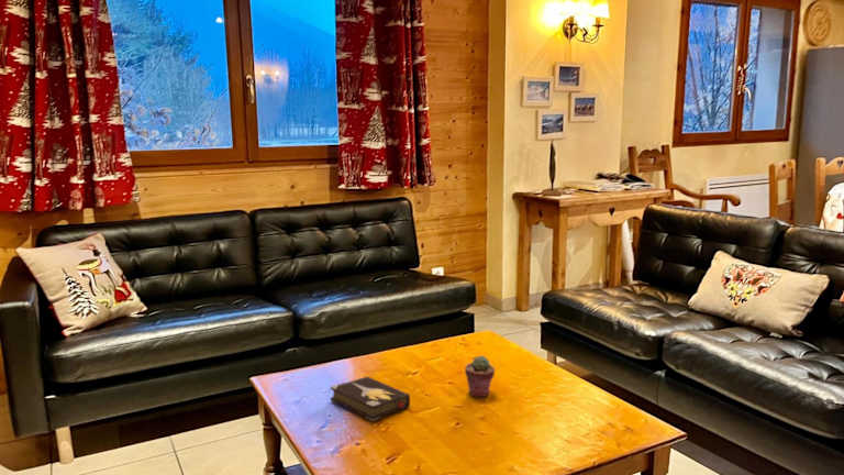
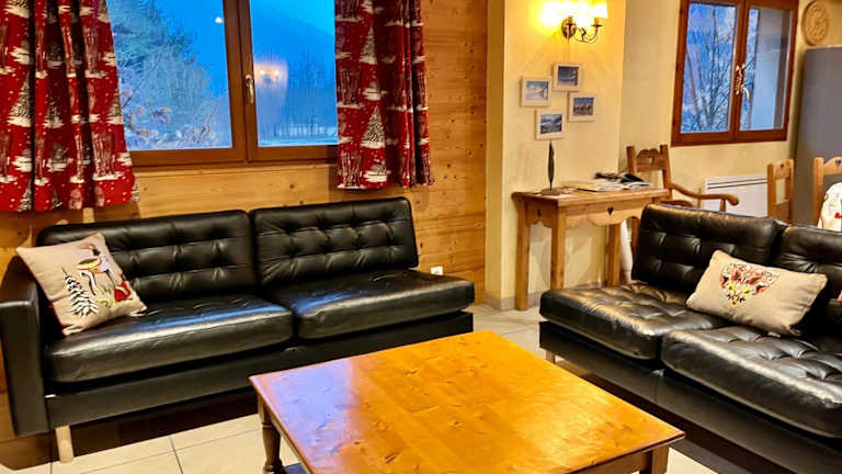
- potted succulent (479, 375)
- hardback book (369, 396)
